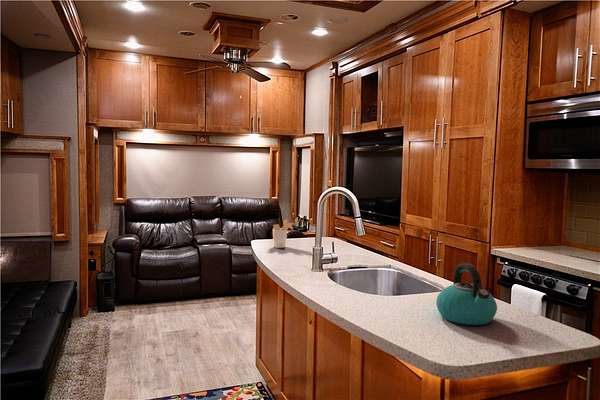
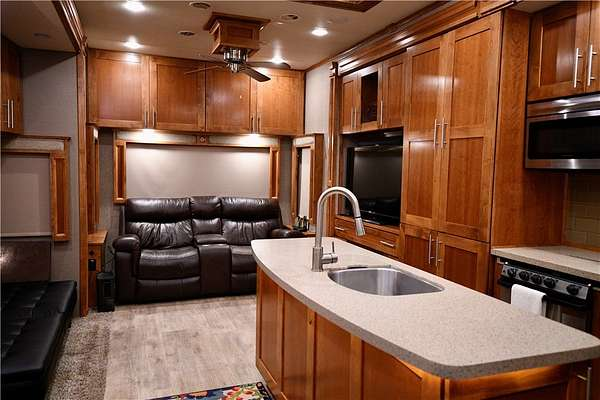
- kettle (468, 292)
- utensil holder (282, 233)
